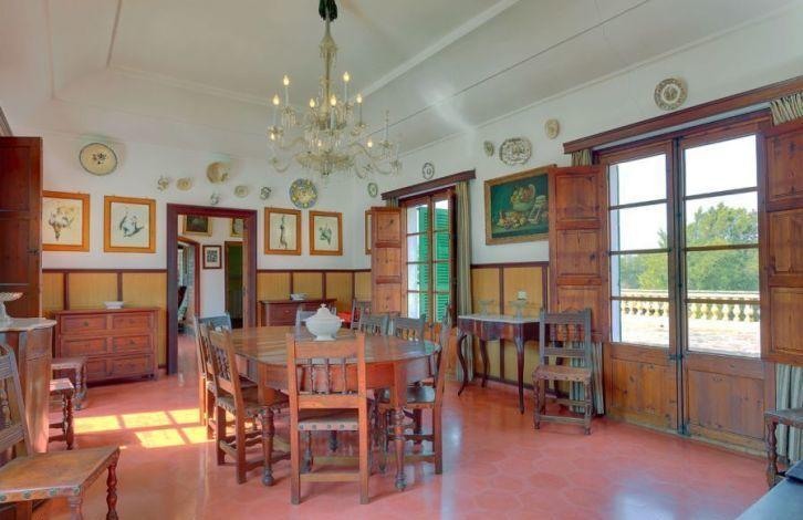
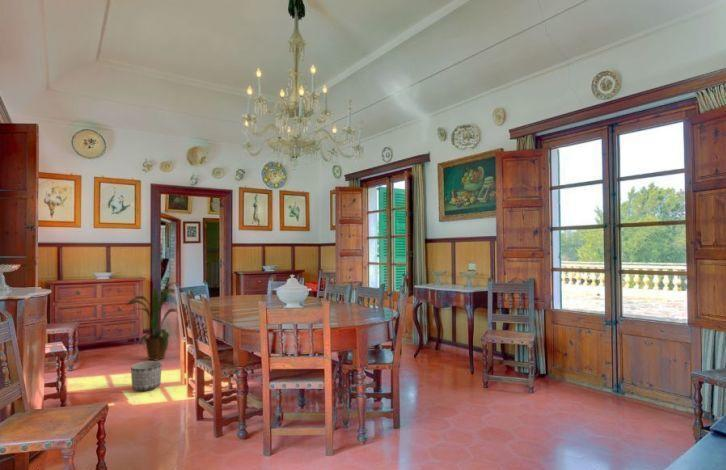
+ planter (146, 376)
+ house plant (152, 320)
